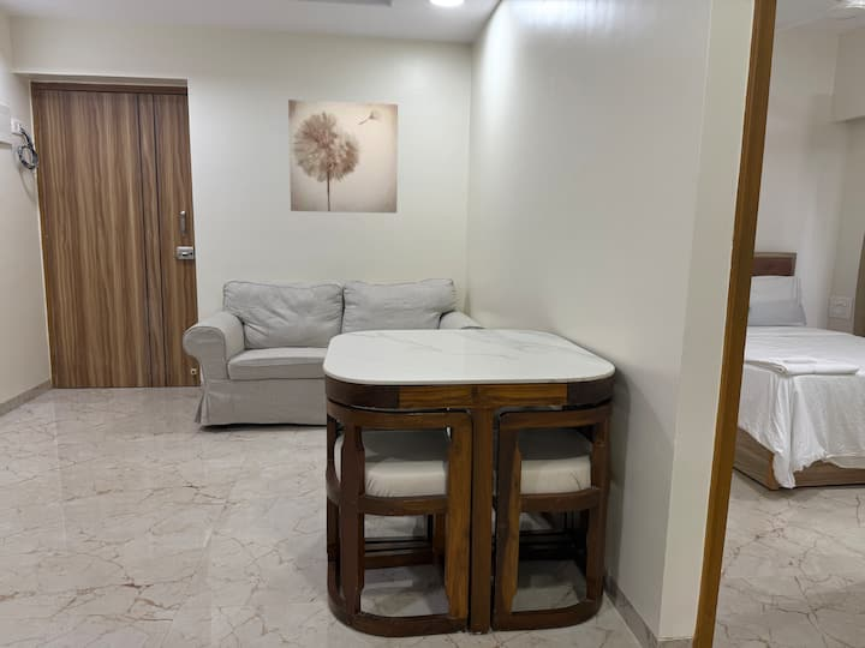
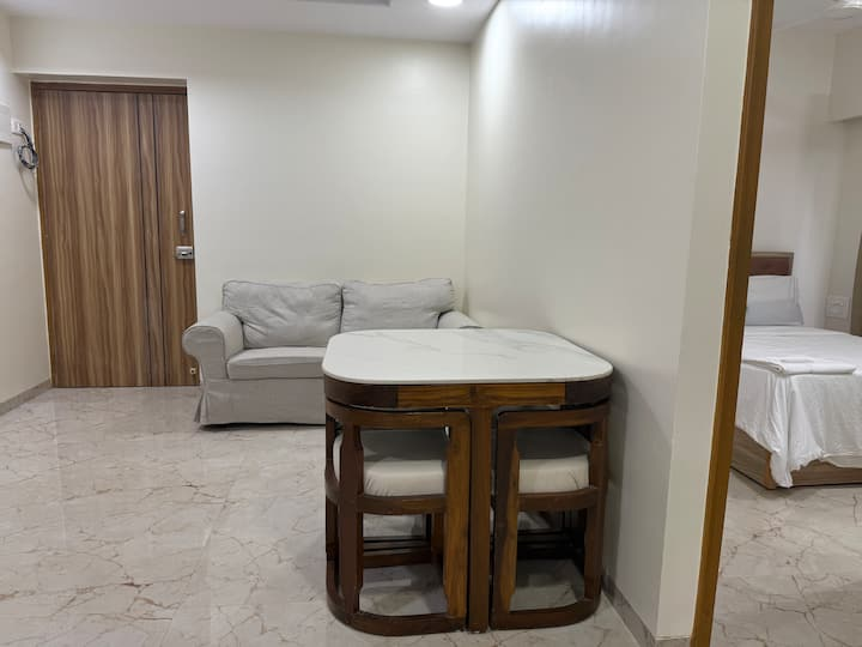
- wall art (344, 157)
